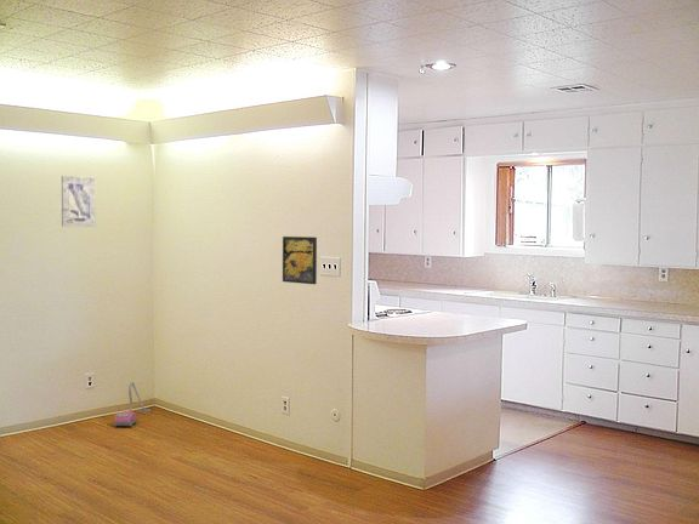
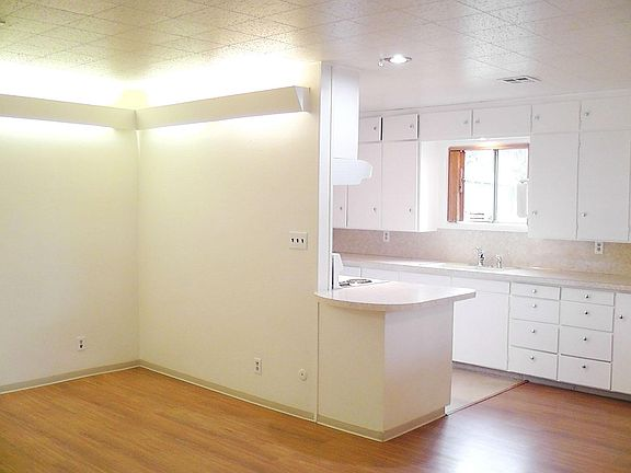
- vacuum cleaner (131, 399)
- wall art (78, 201)
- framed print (299, 260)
